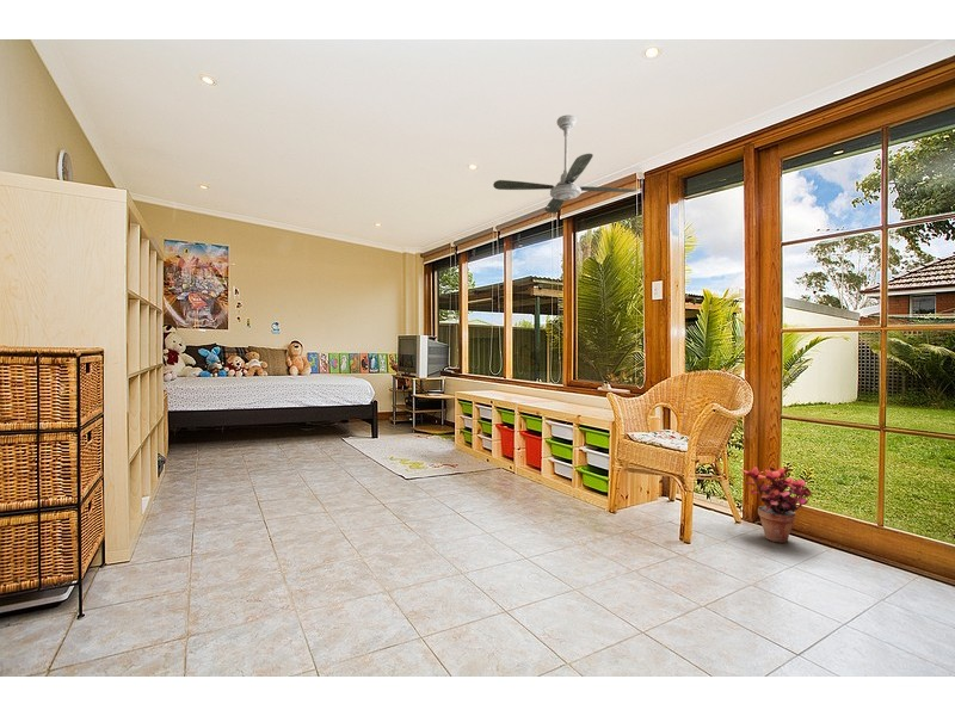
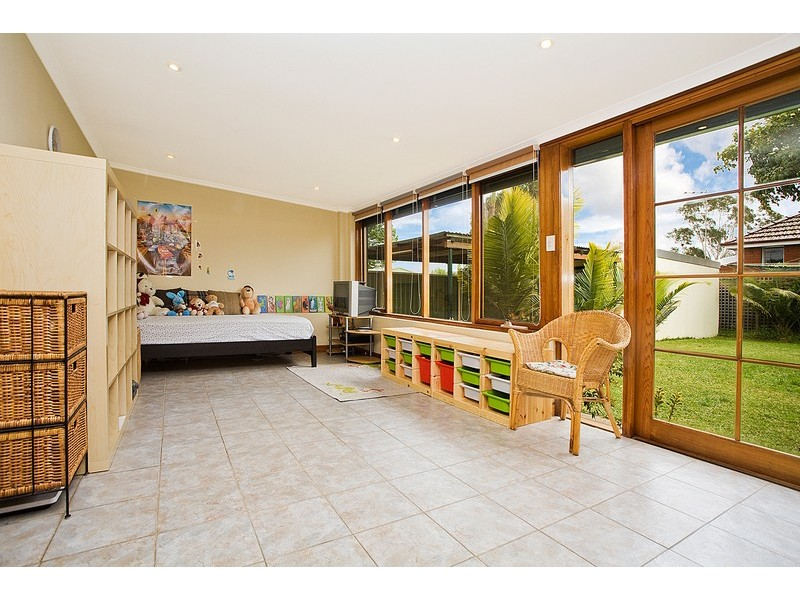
- potted plant (780, 505)
- ceiling fan (565, 156)
